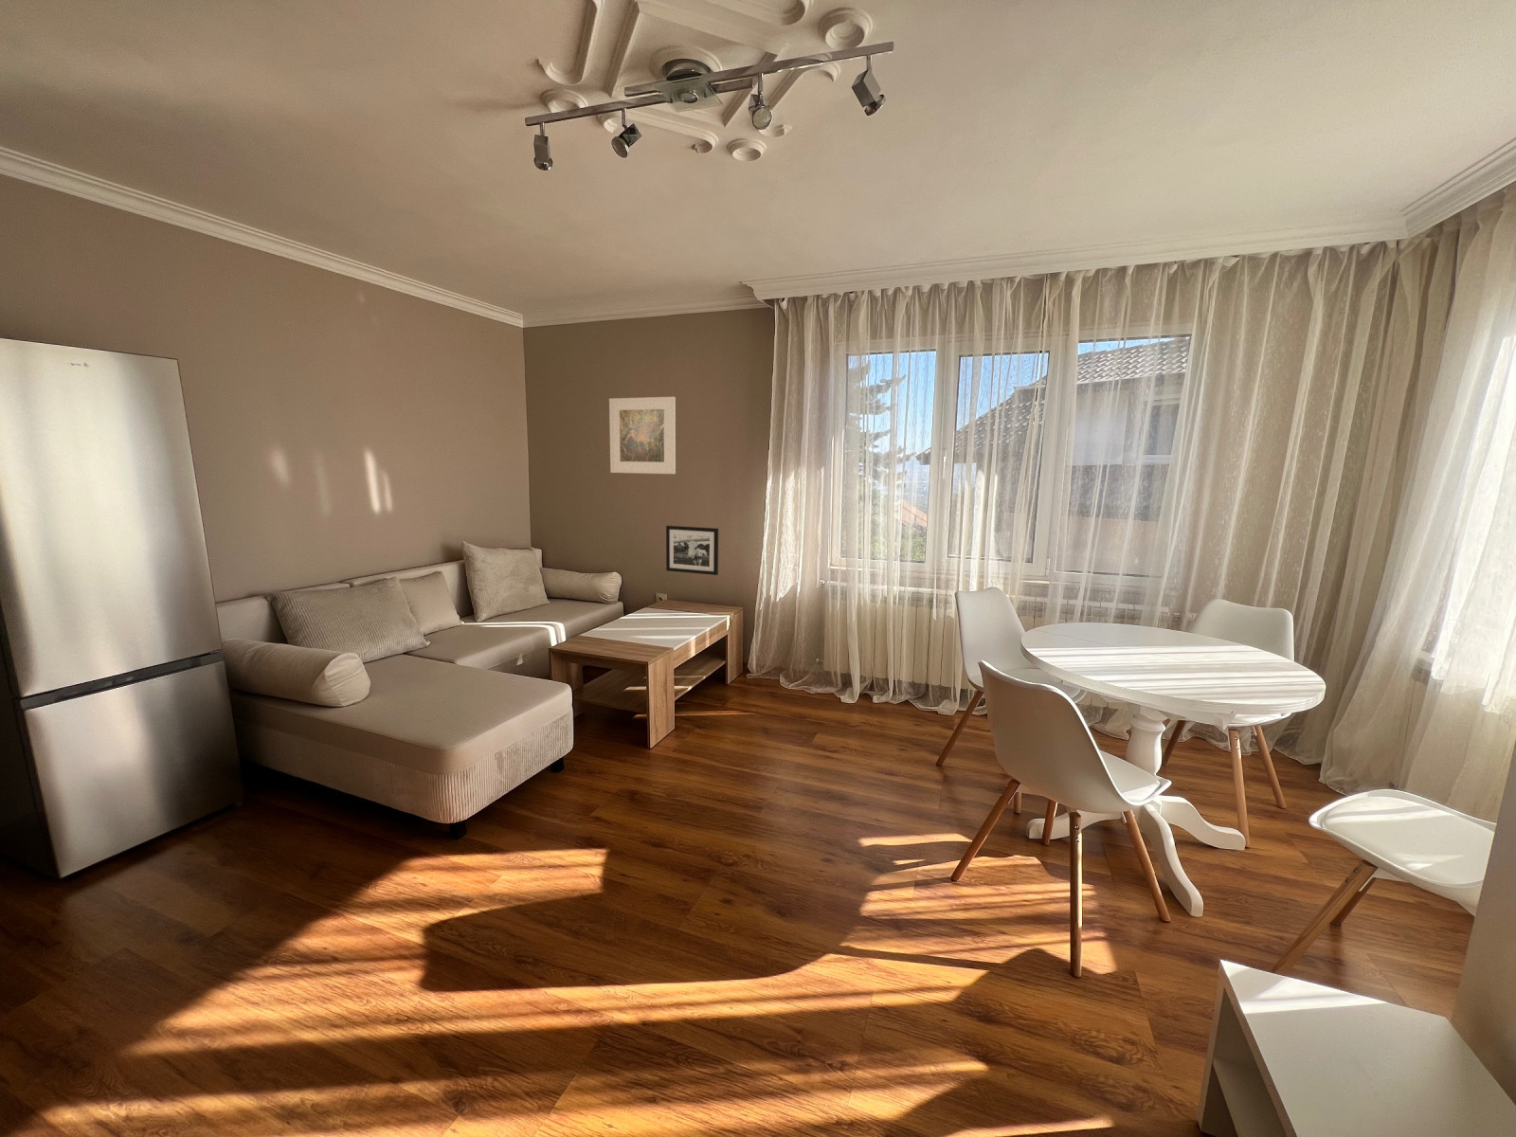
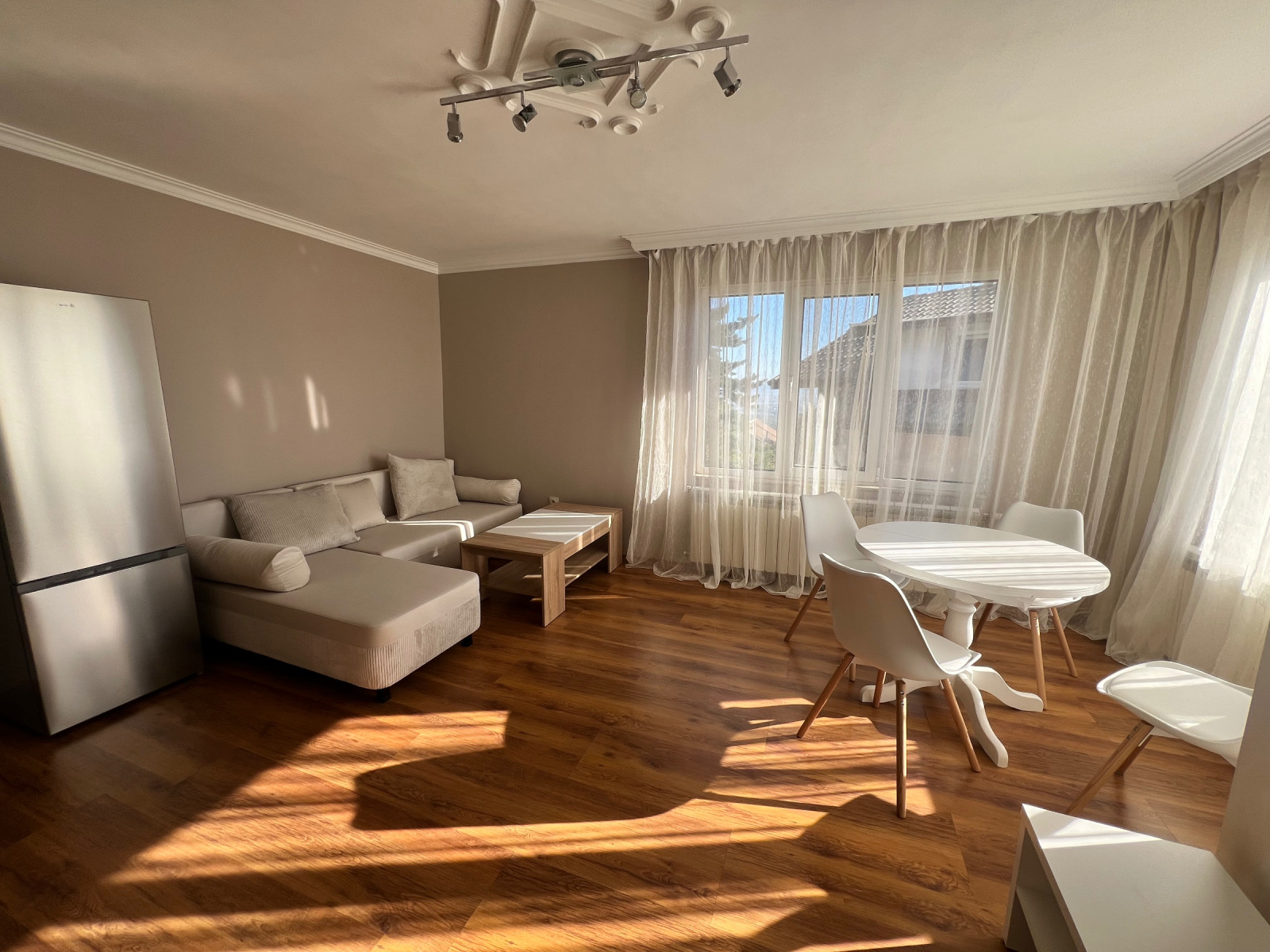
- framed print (641, 436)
- picture frame (691, 549)
